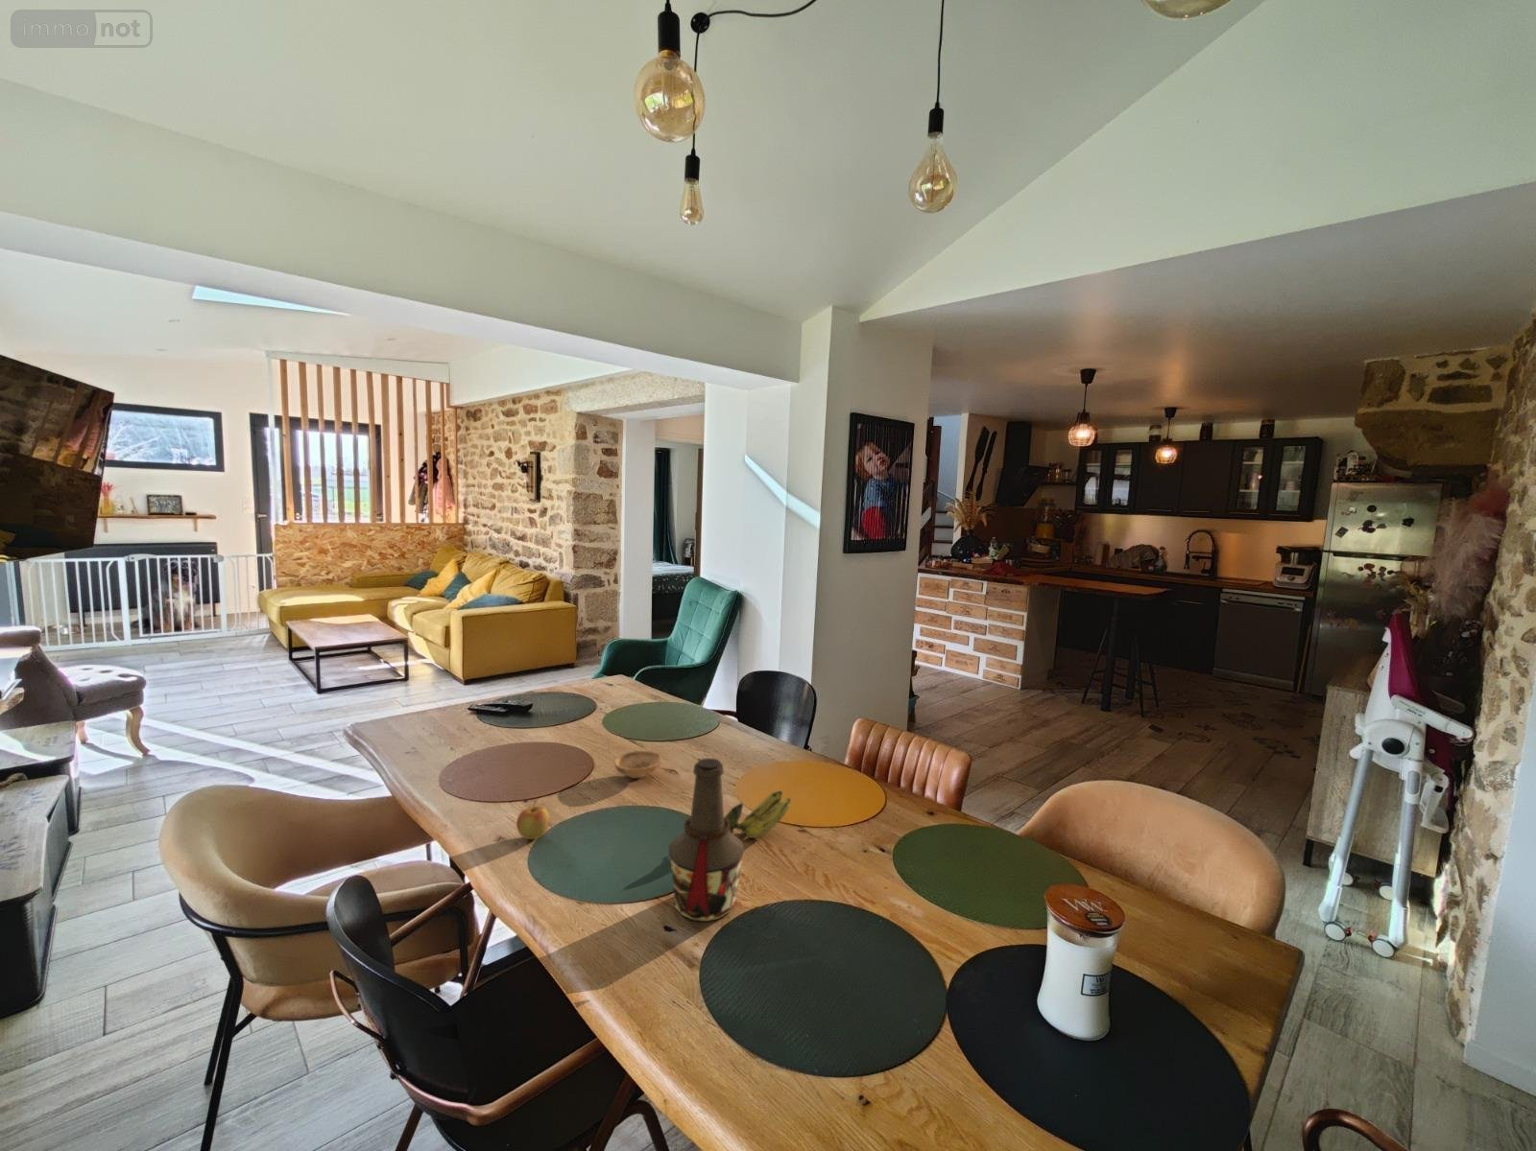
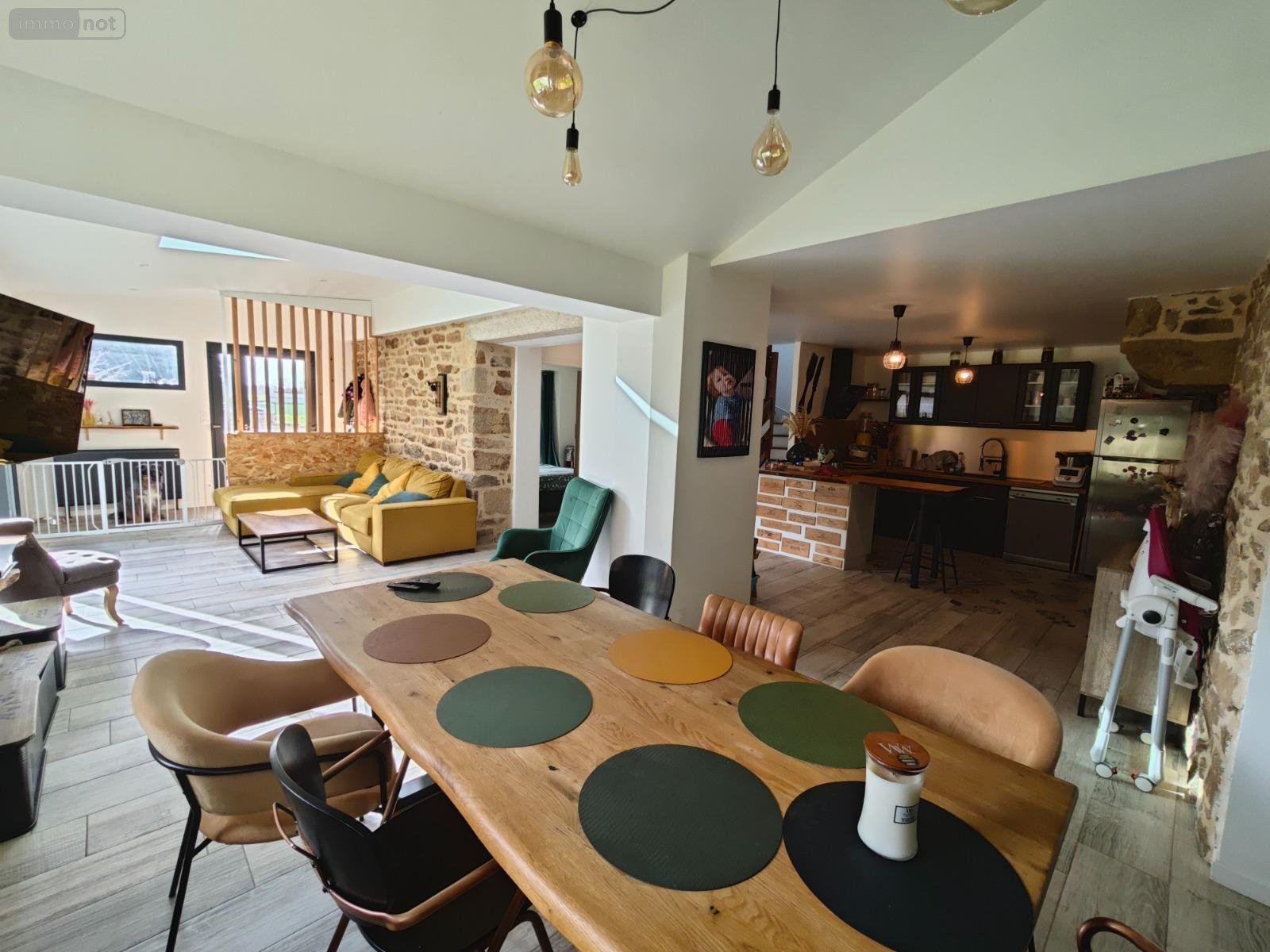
- bottle (705, 837)
- banana (755, 815)
- bowl (637, 767)
- apple (533, 820)
